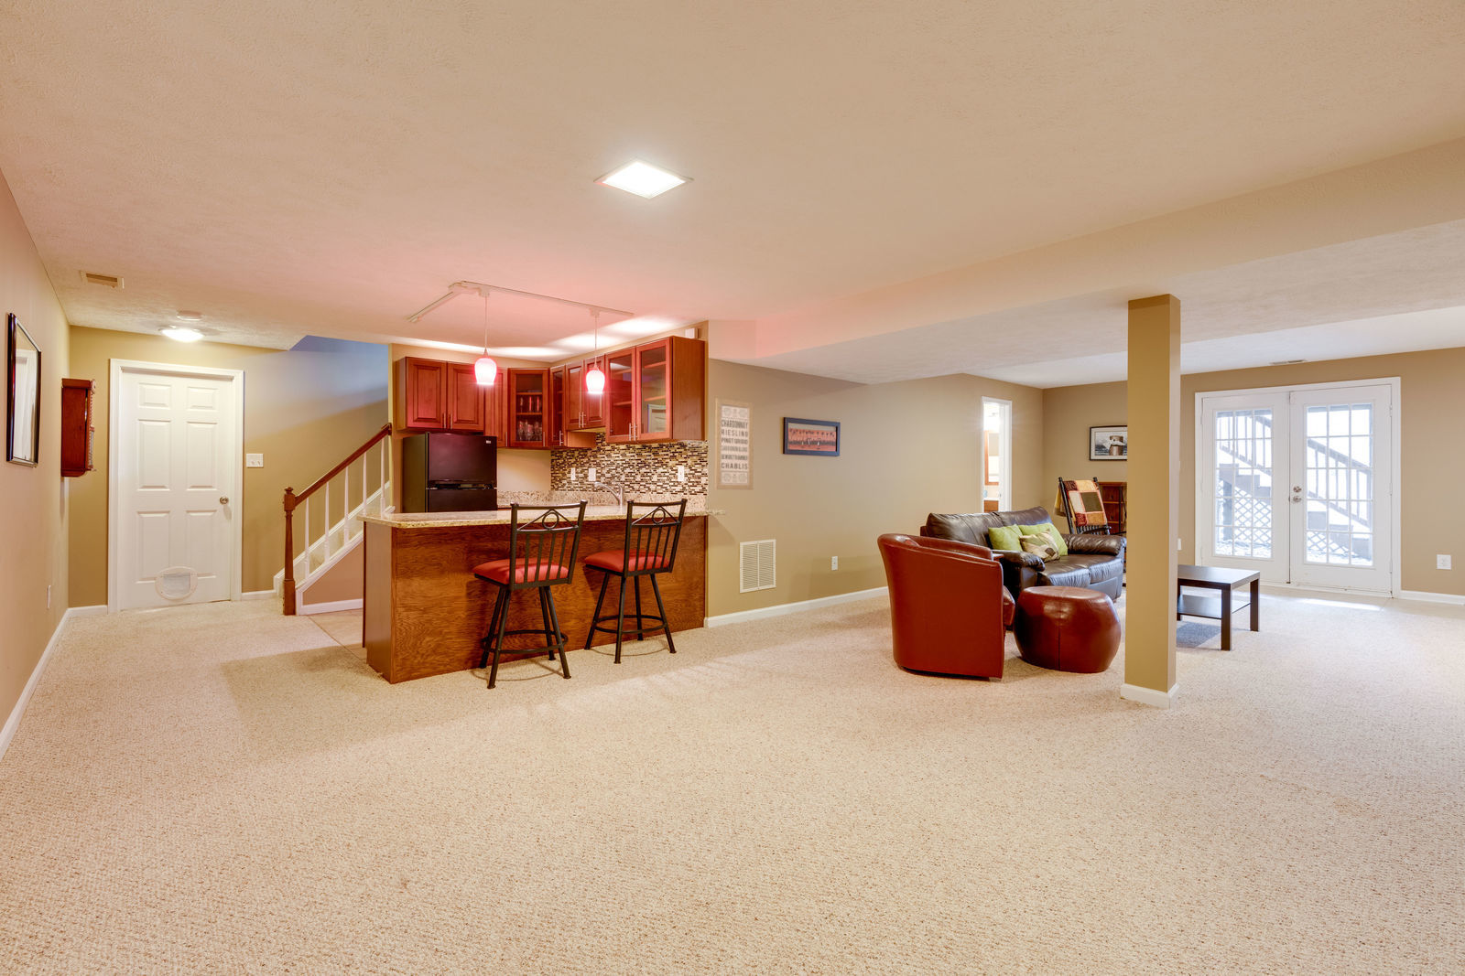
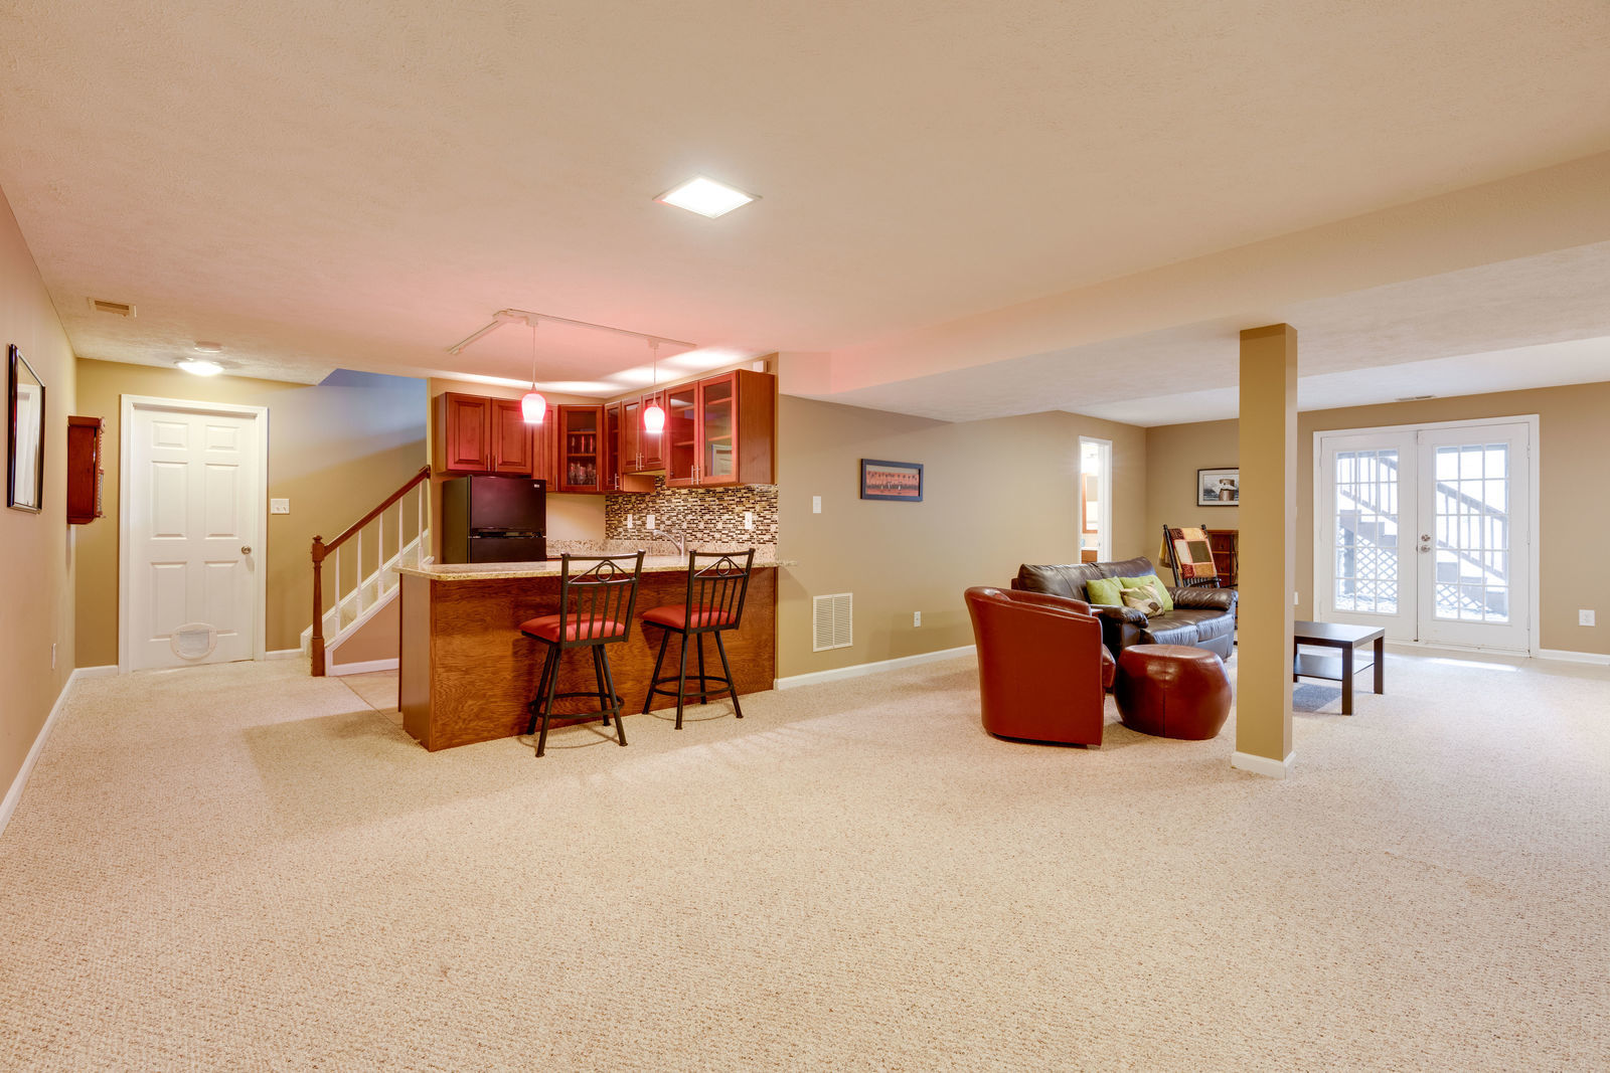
- wall art (735, 444)
